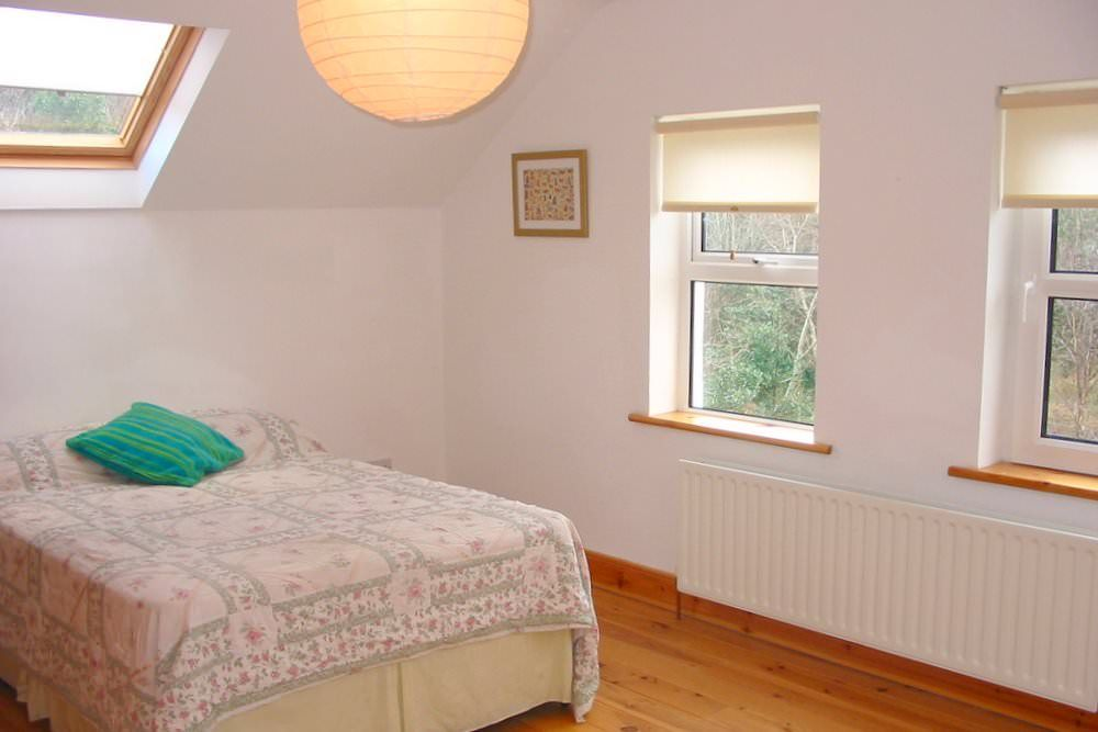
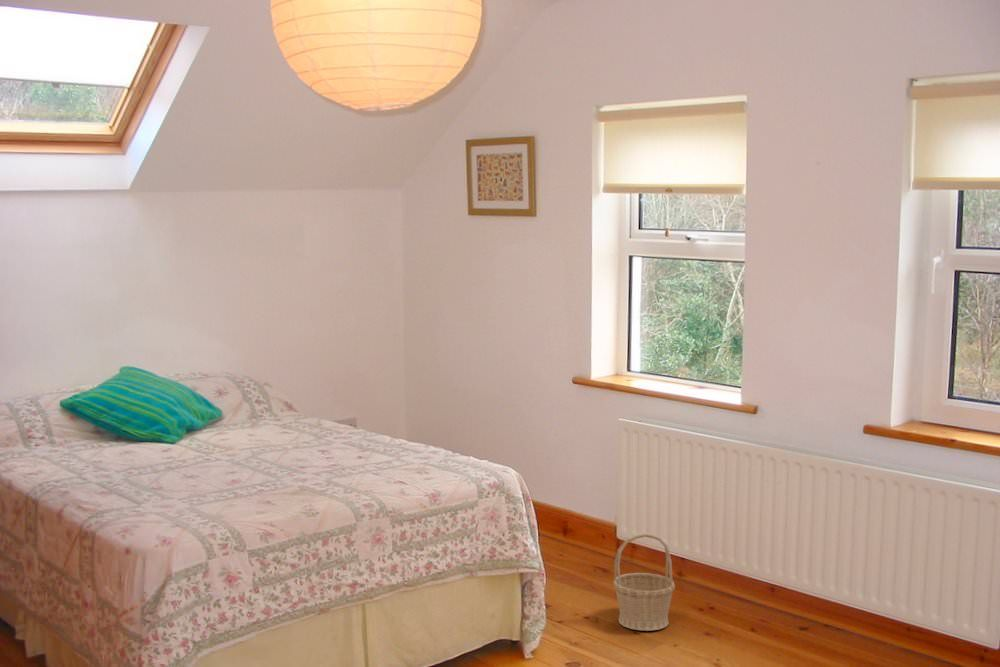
+ basket (644, 577)
